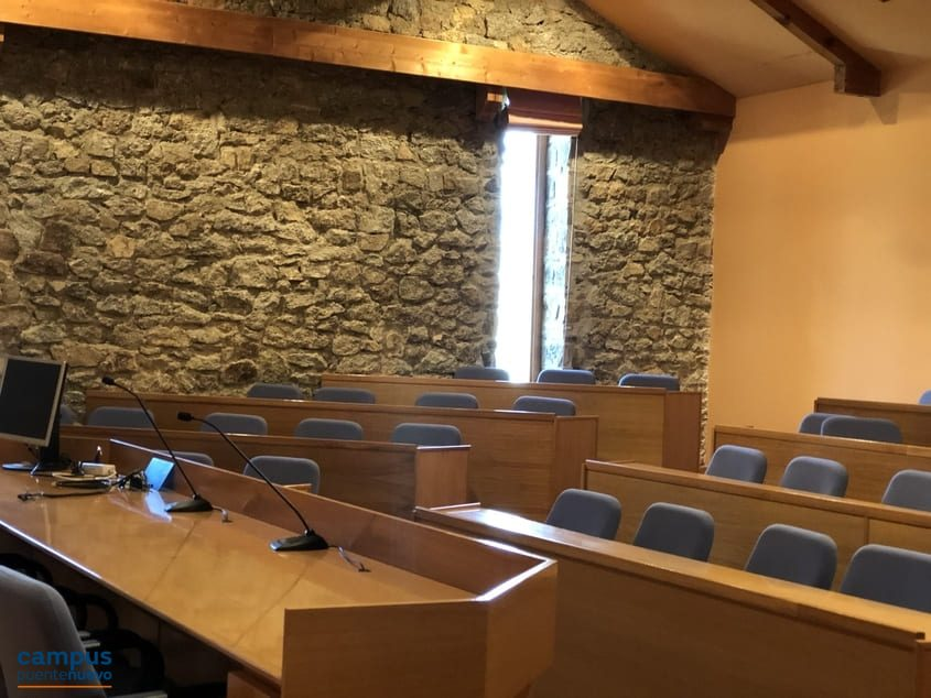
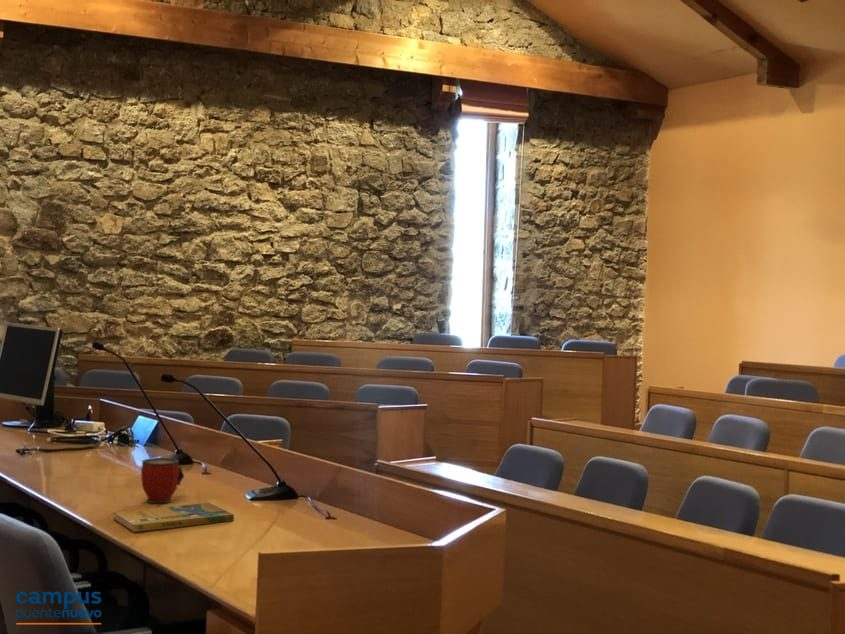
+ booklet (173, 516)
+ mug (165, 480)
